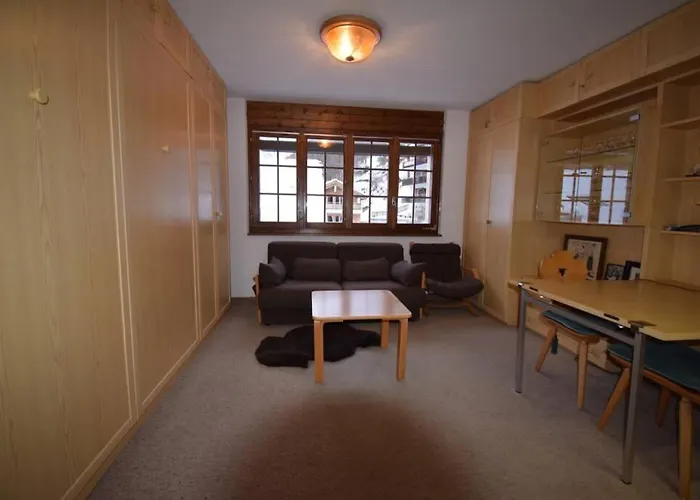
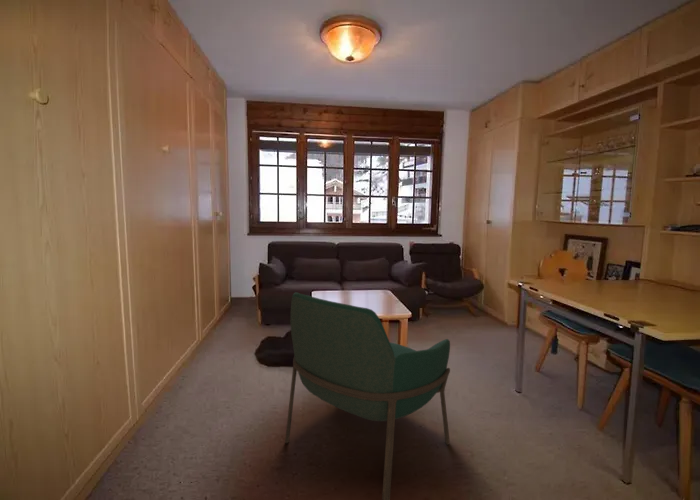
+ armchair (367, 365)
